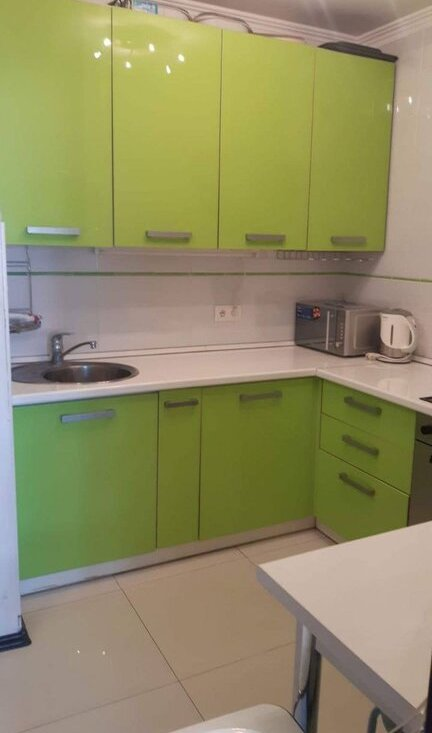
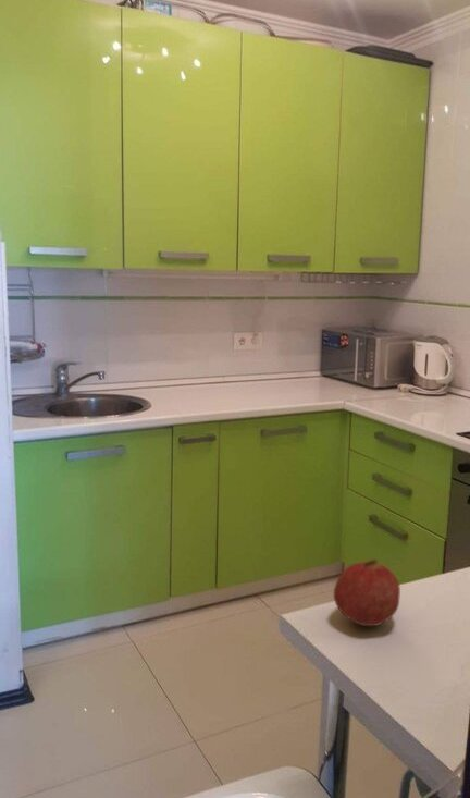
+ fruit (368, 590)
